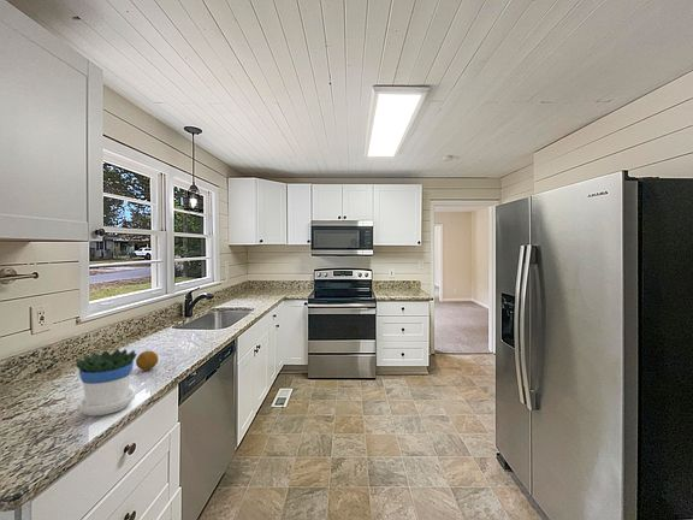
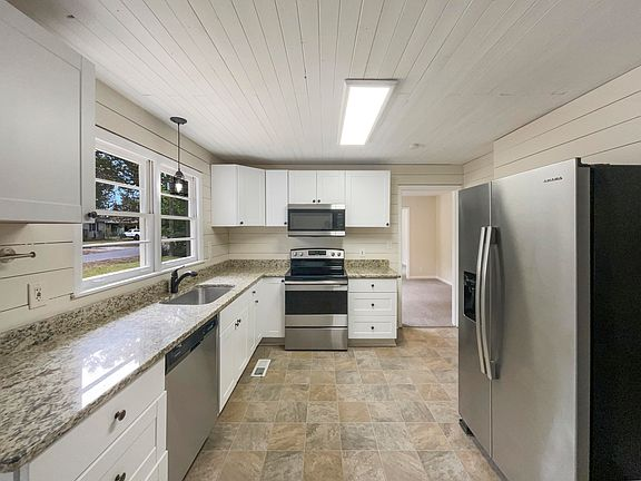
- flowerpot (107, 382)
- fruit (147, 360)
